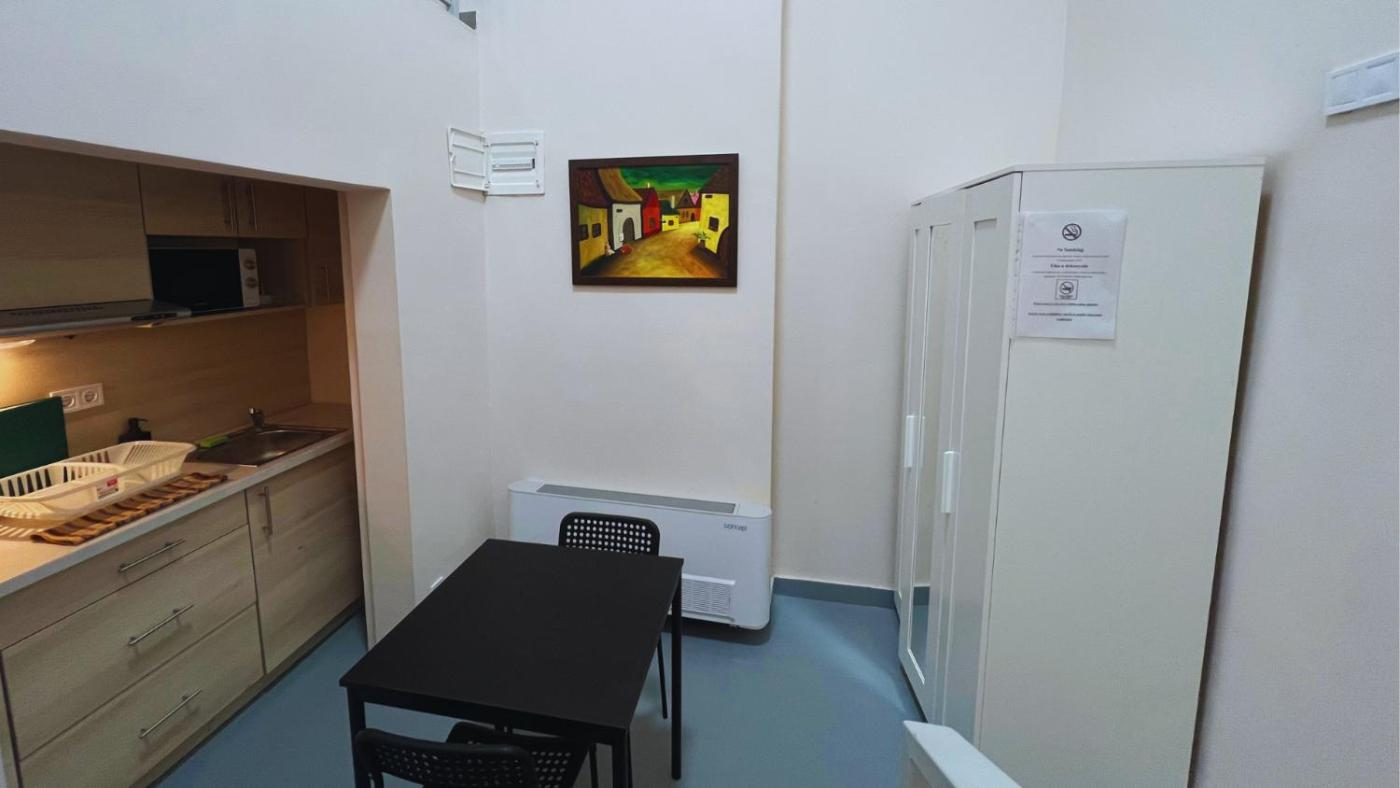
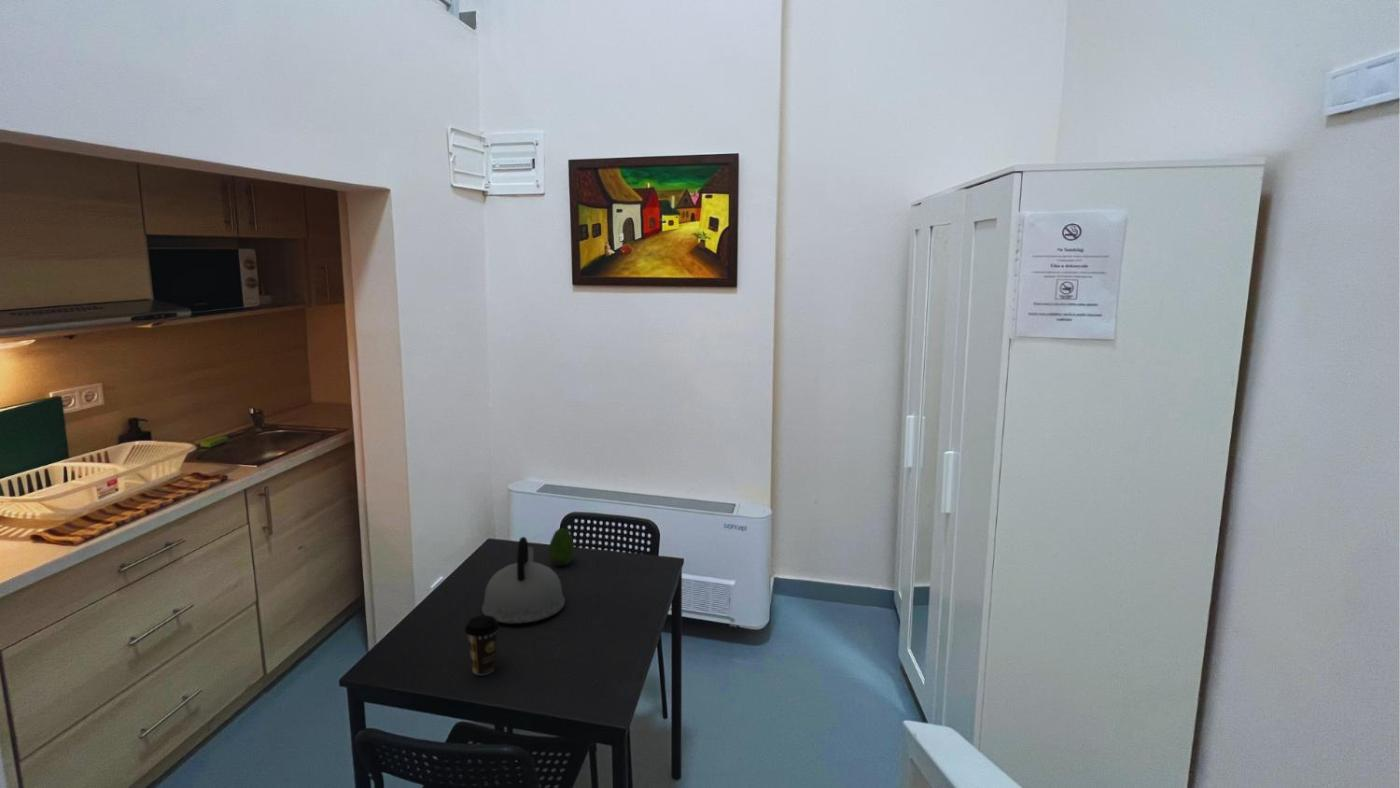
+ kettle (523, 570)
+ coffee cup (482, 645)
+ fruit (561, 546)
